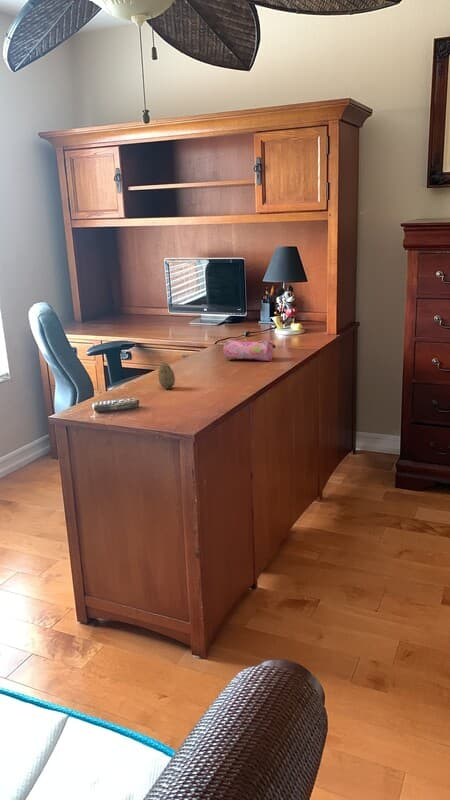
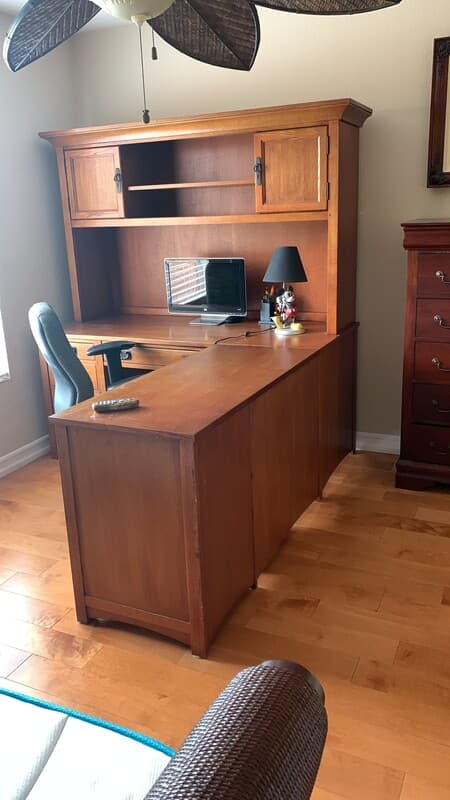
- pencil case (249, 349)
- decorative egg (166, 375)
